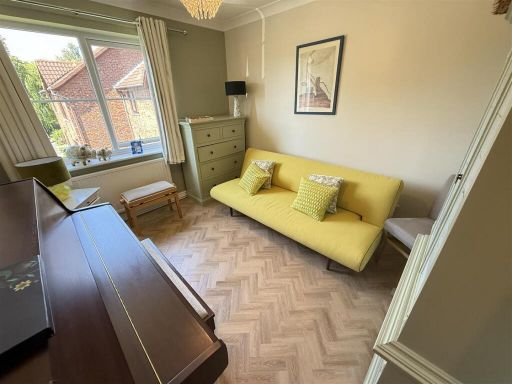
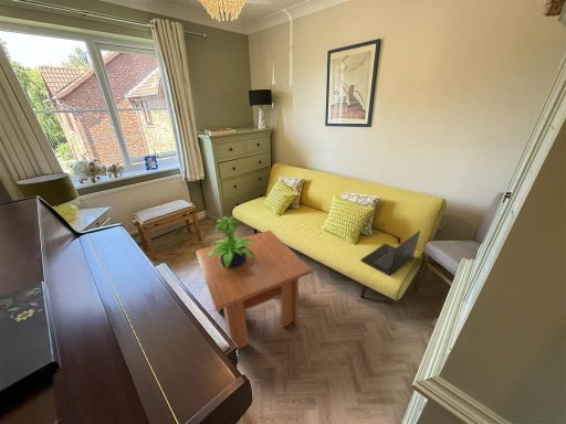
+ coffee table (252, 288)
+ potted plant (229, 237)
+ laptop (389, 245)
